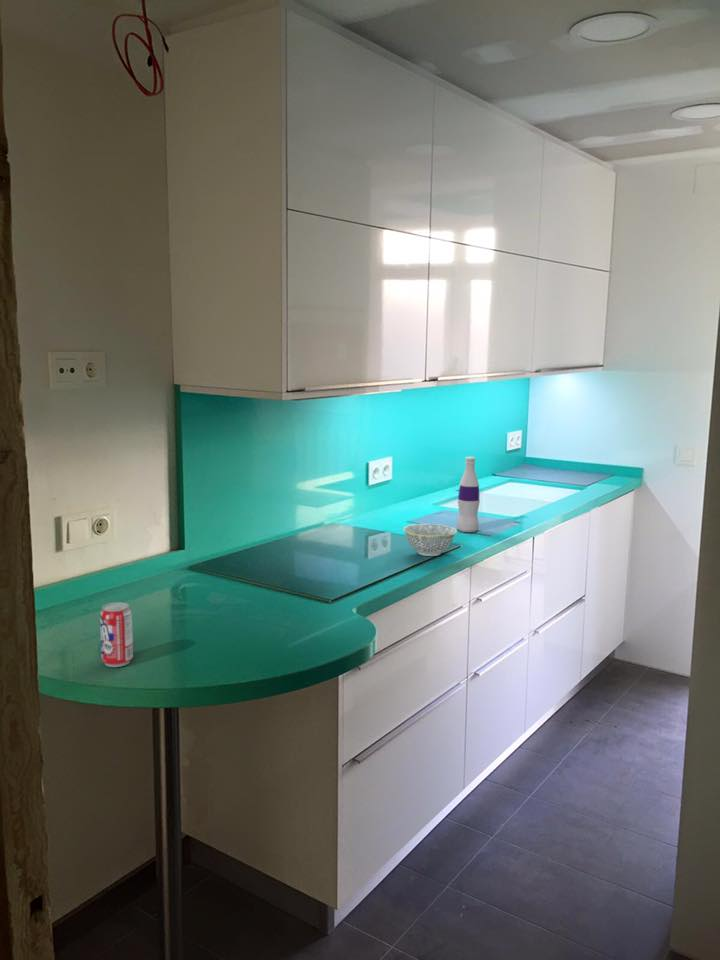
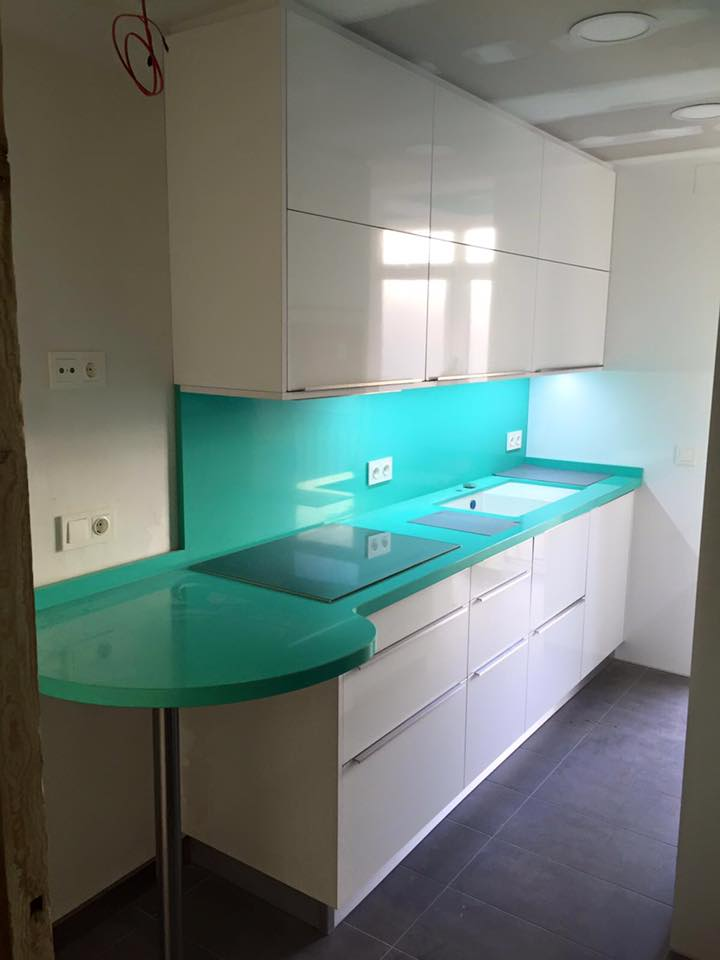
- bowl (429, 541)
- bottle (468, 493)
- beverage can (116, 634)
